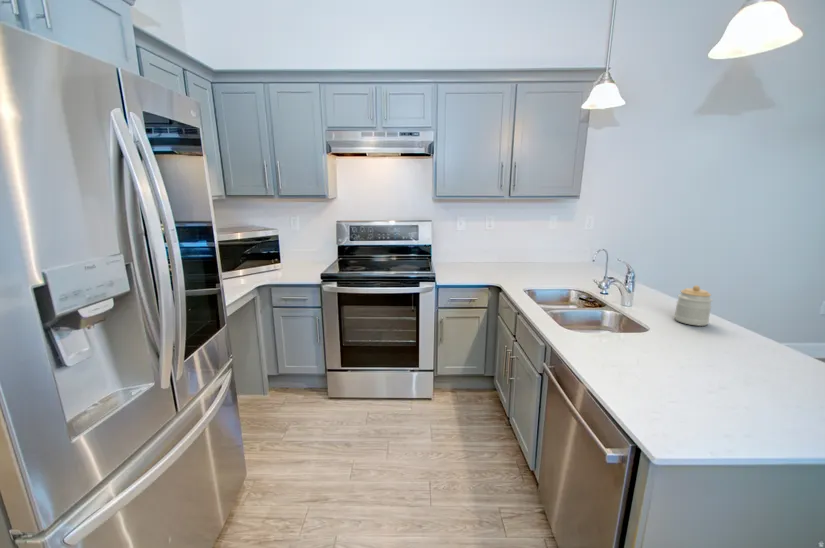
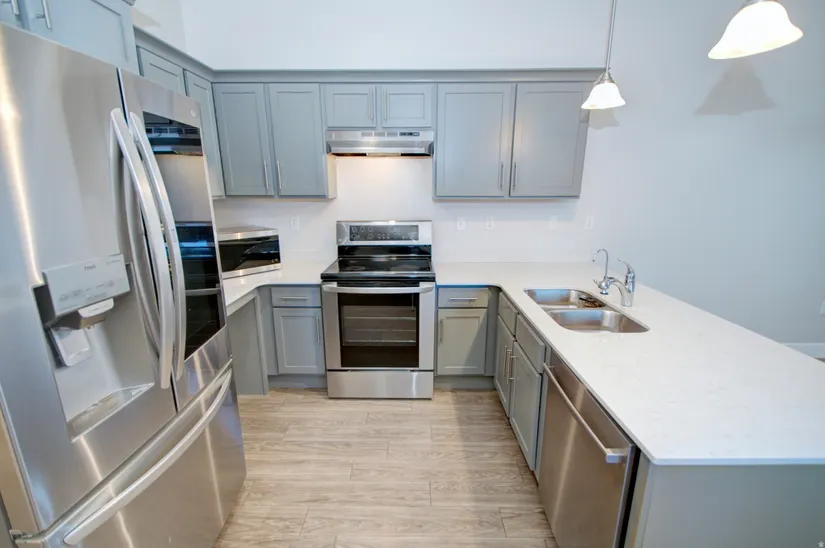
- jar (693, 303)
